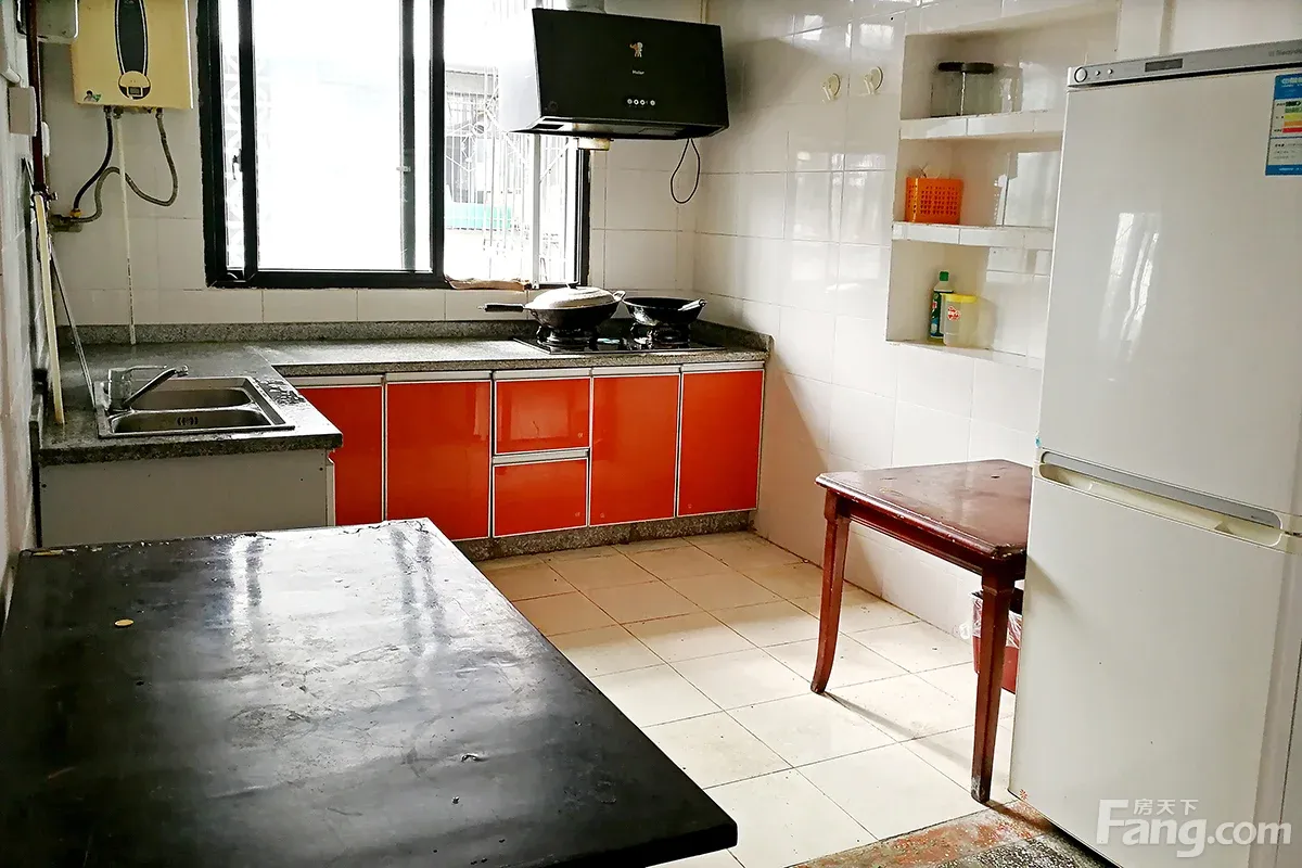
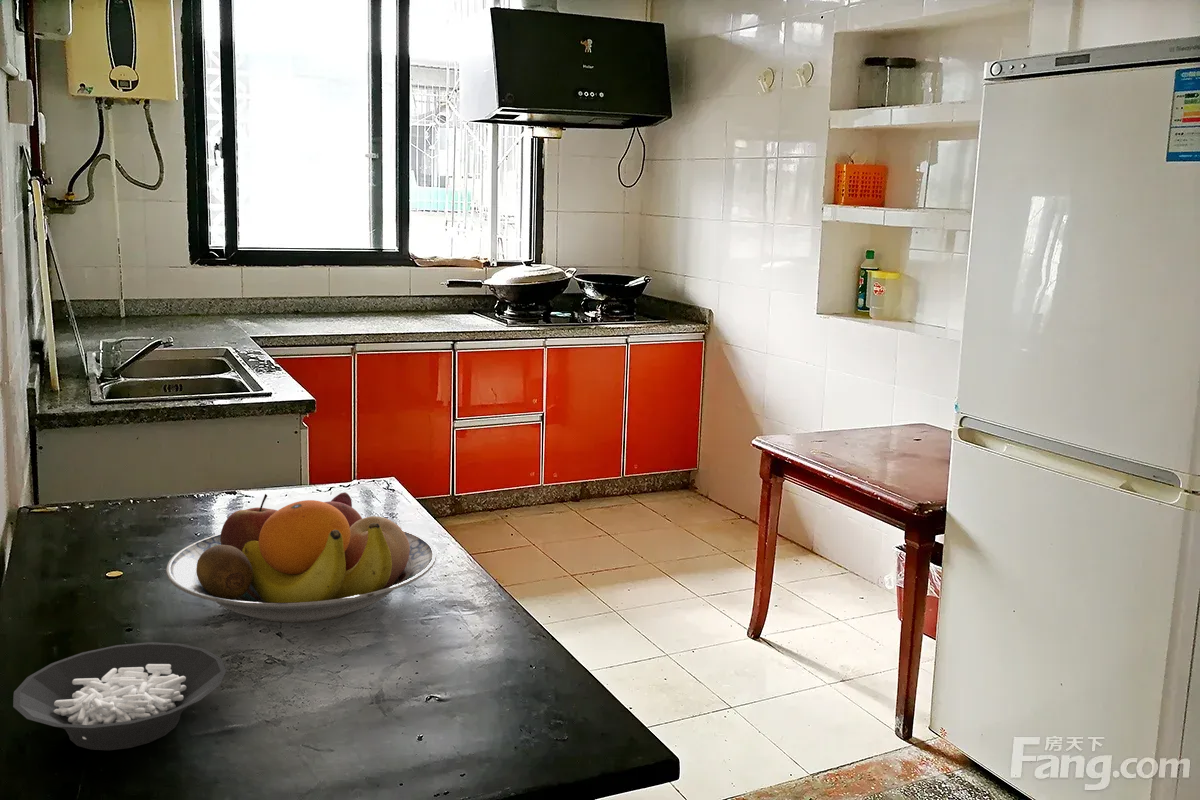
+ fruit bowl (305, 547)
+ cereal bowl (124, 703)
